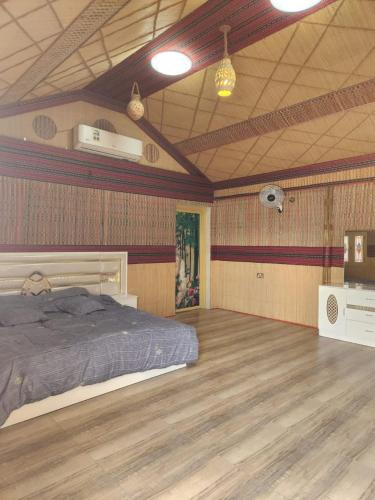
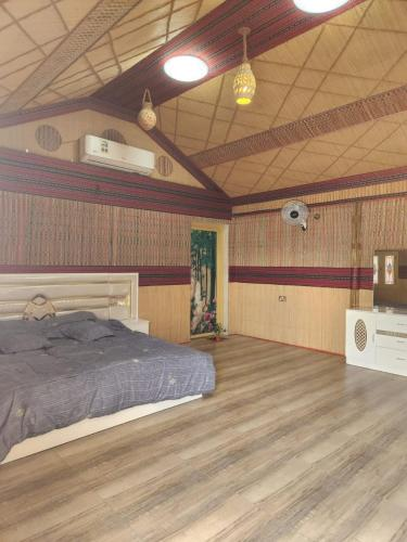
+ potted plant (217, 332)
